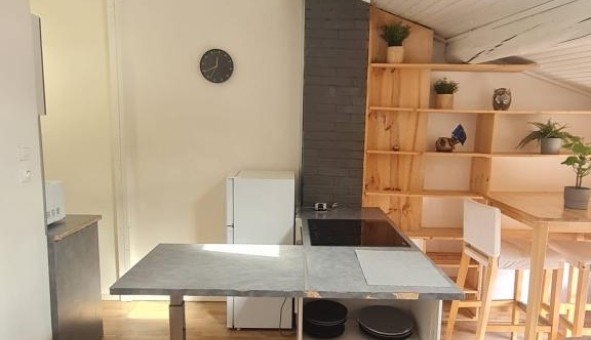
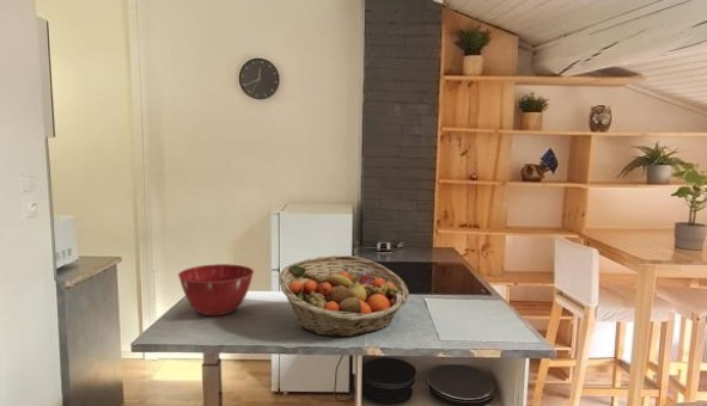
+ fruit basket (343, 293)
+ mixing bowl (217, 290)
